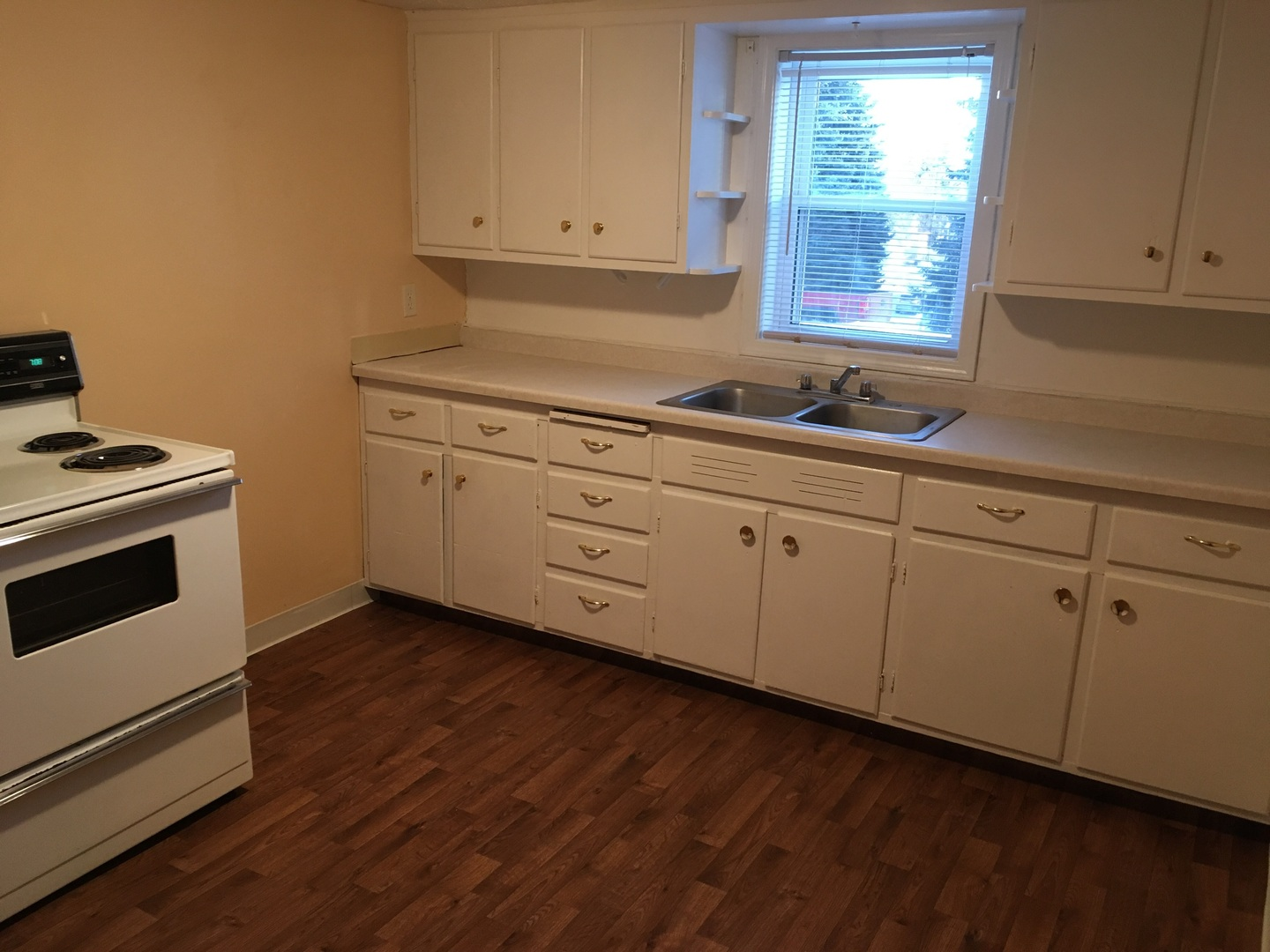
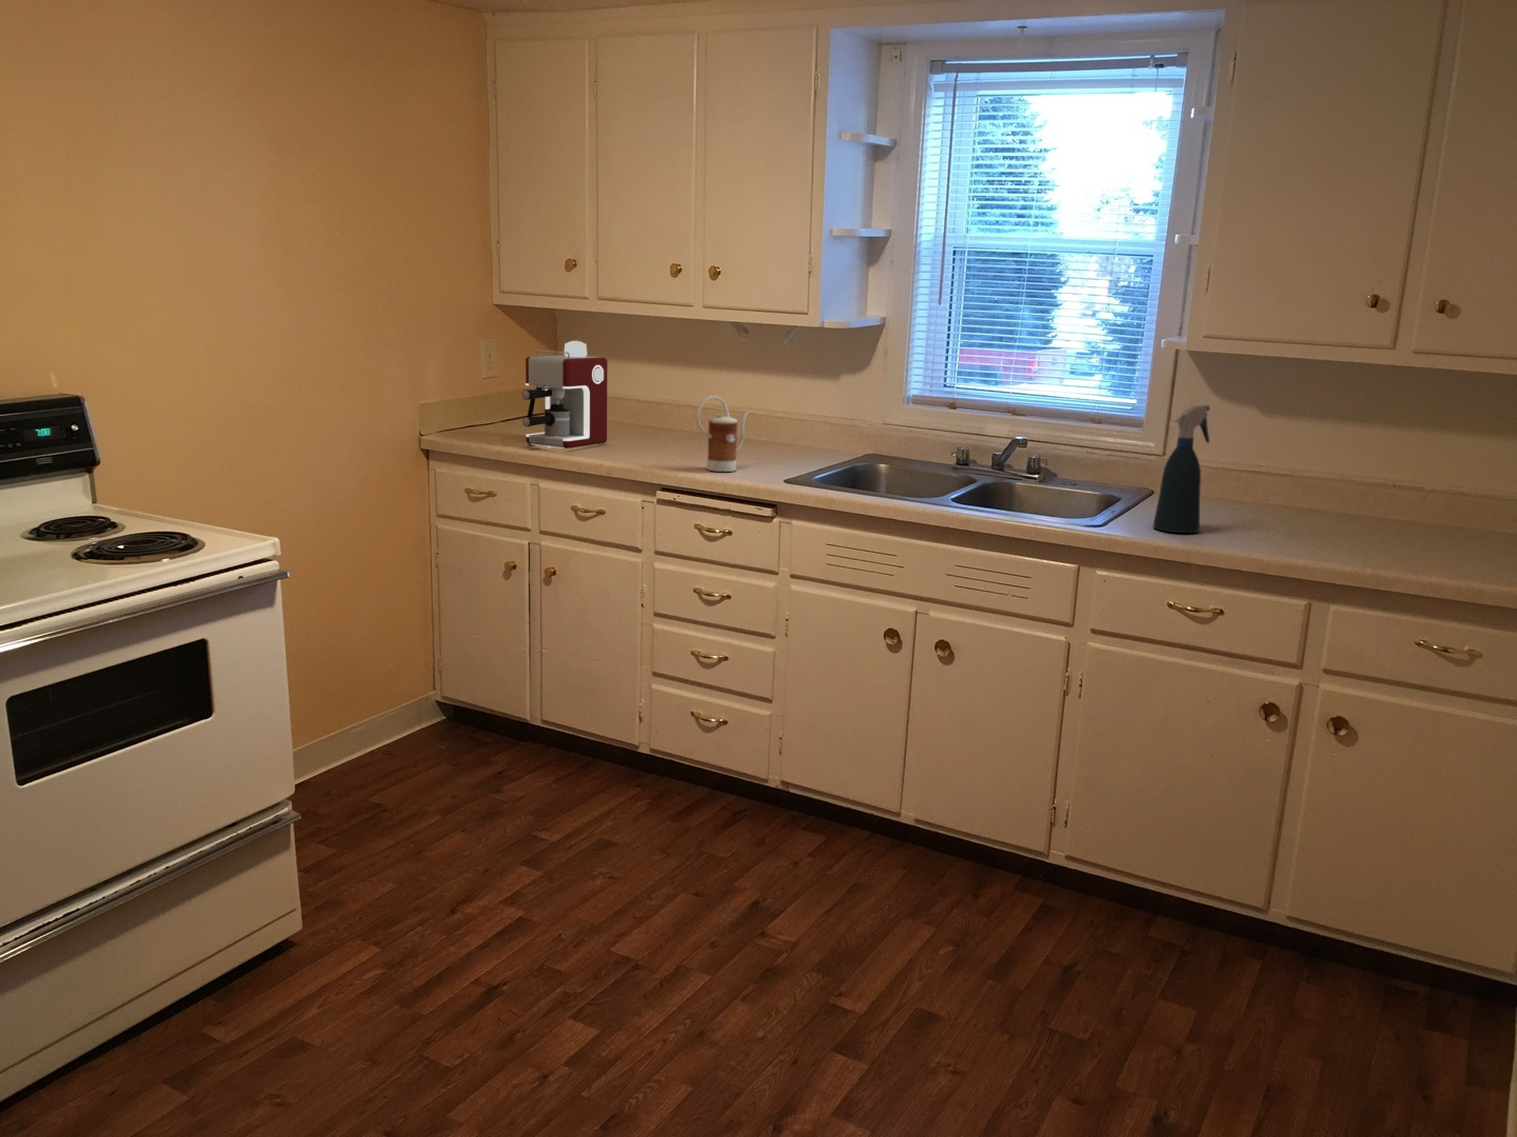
+ spray bottle (1183, 466)
+ coffee maker (558, 394)
+ kettle (723, 431)
